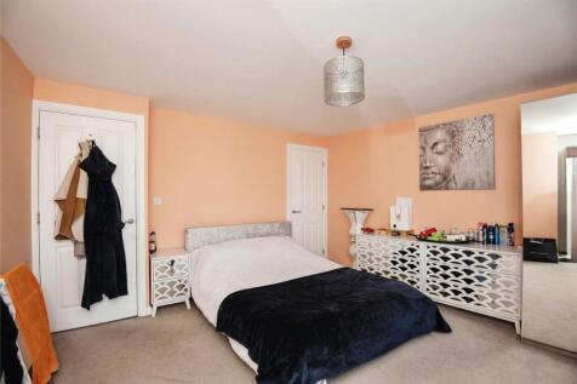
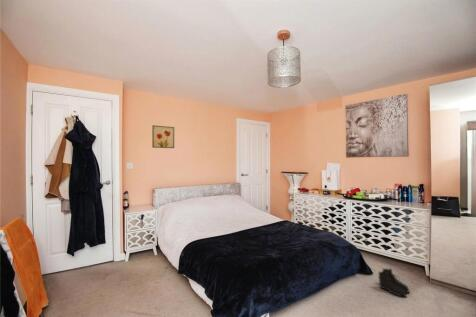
+ boots (393, 280)
+ wall art (163, 137)
